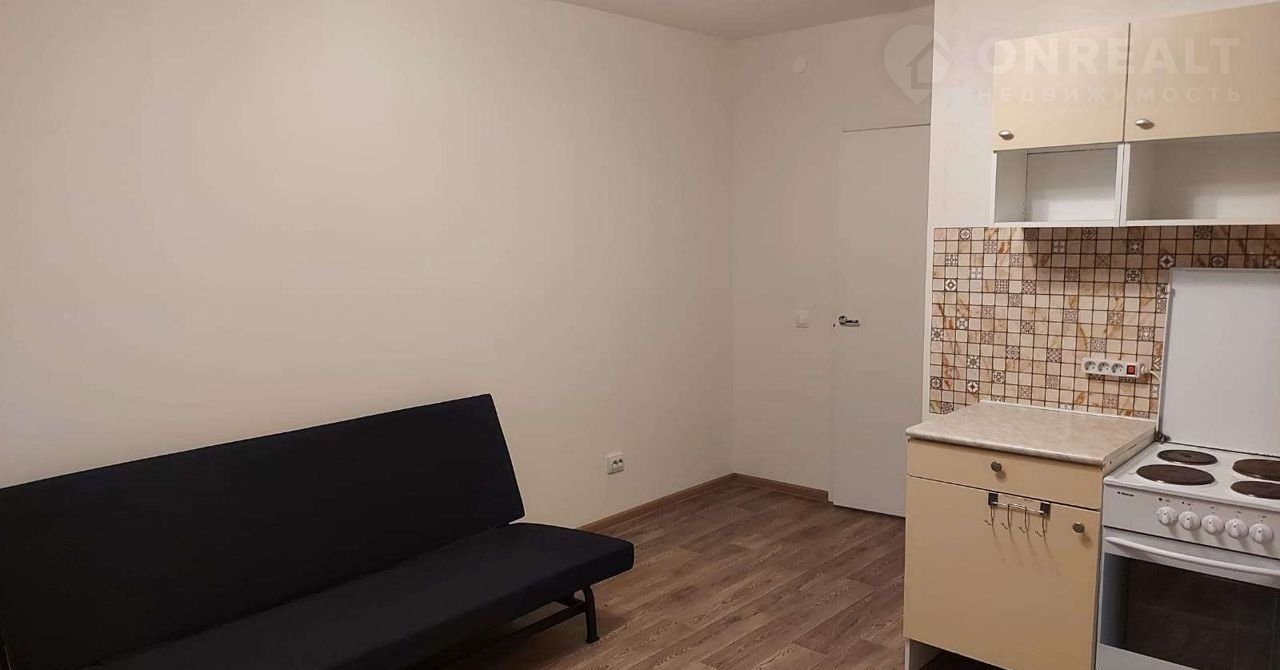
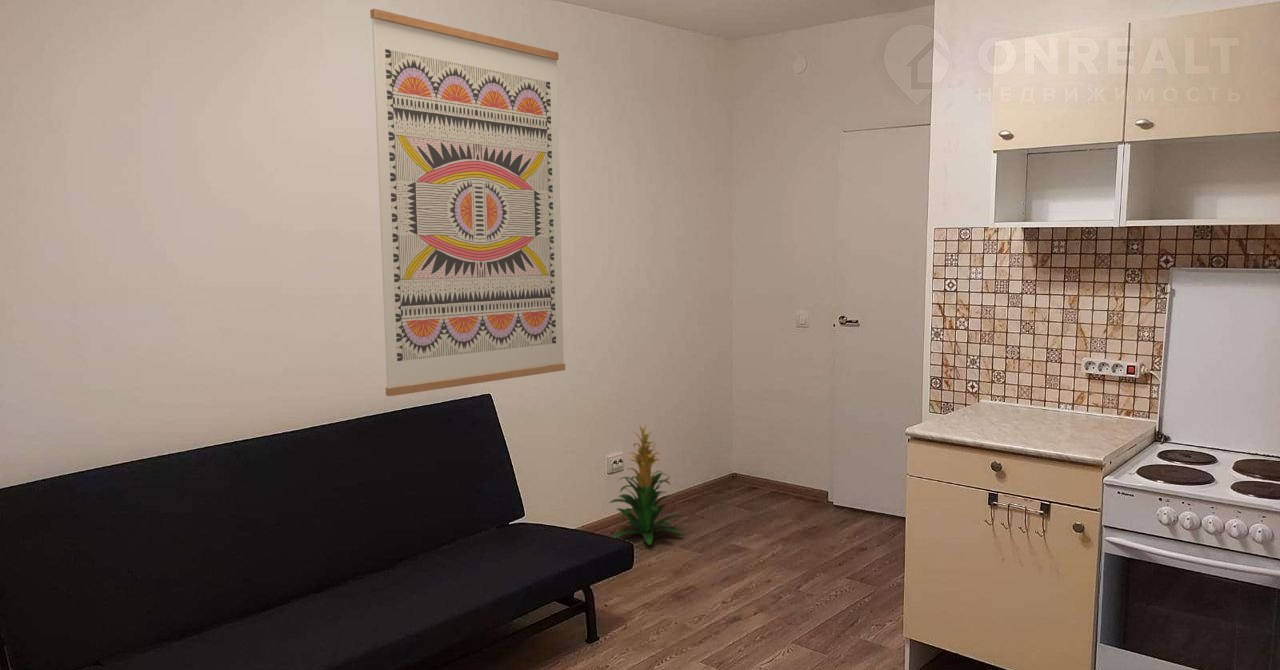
+ wall art (478, 210)
+ indoor plant (644, 480)
